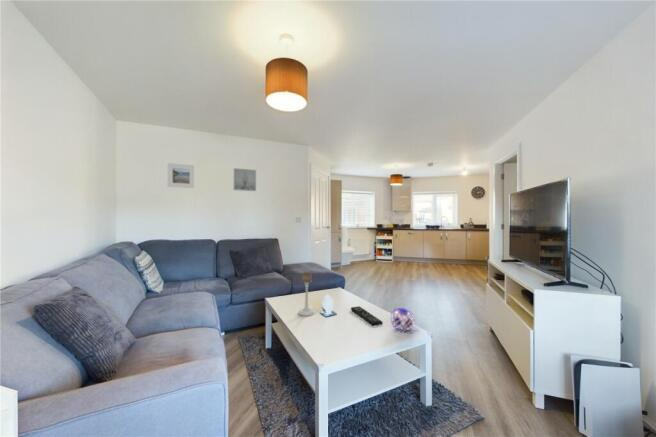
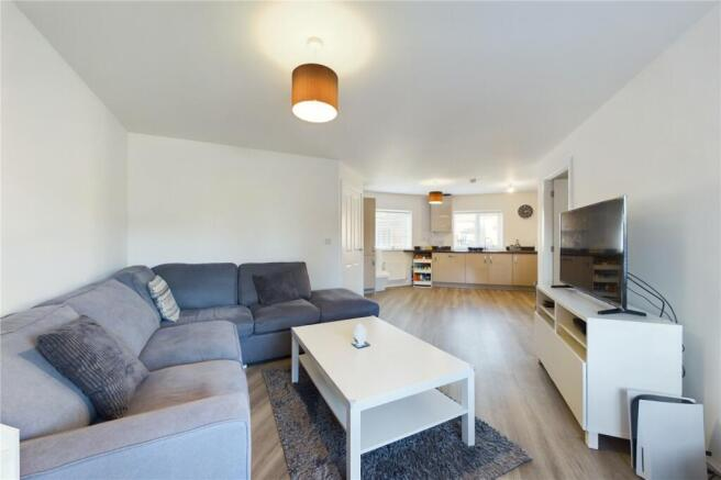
- remote control (365, 314)
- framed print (181, 175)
- decorative orb (402, 318)
- wall art (244, 179)
- candle holder (306, 293)
